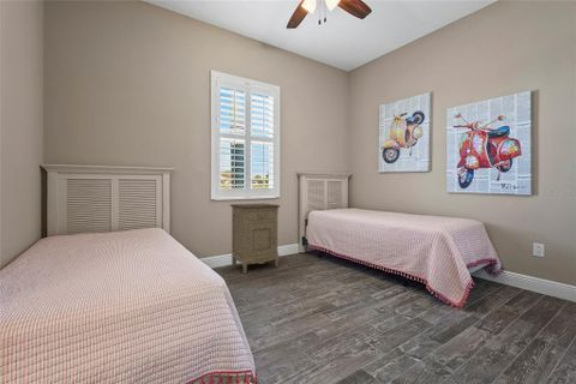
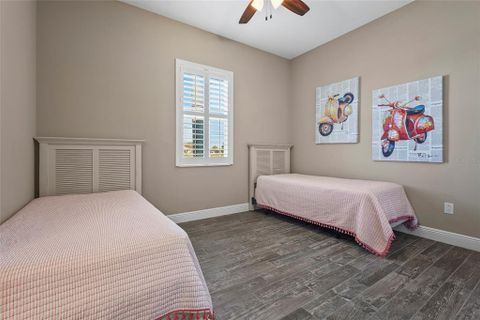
- nightstand (256, 235)
